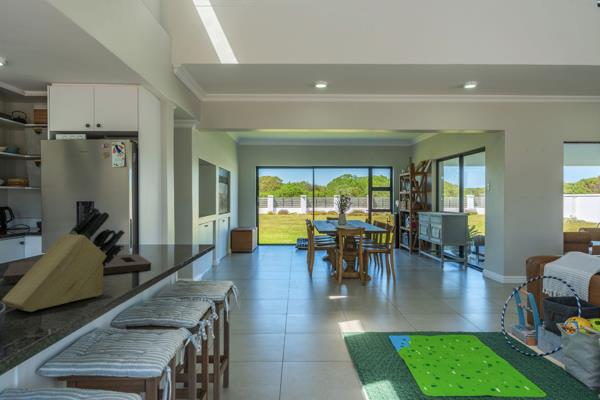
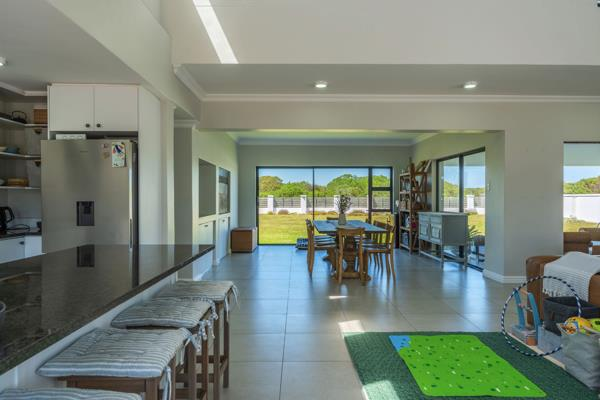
- cutting board (103, 267)
- knife block (70, 253)
